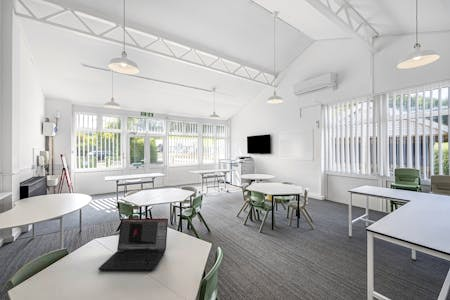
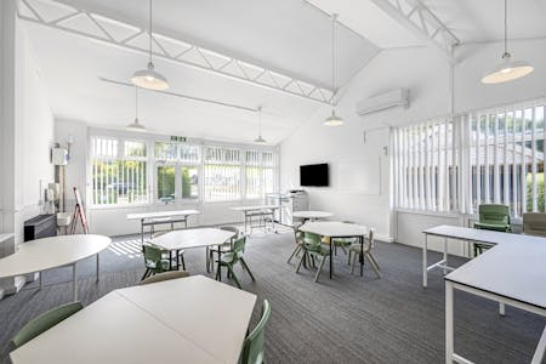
- laptop (136, 242)
